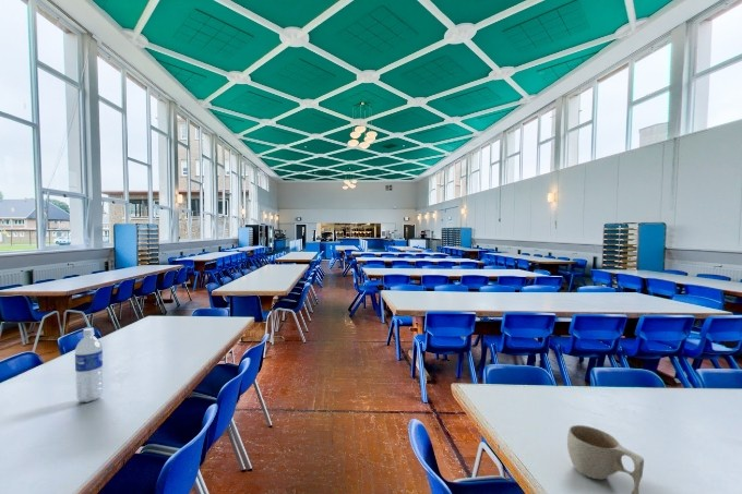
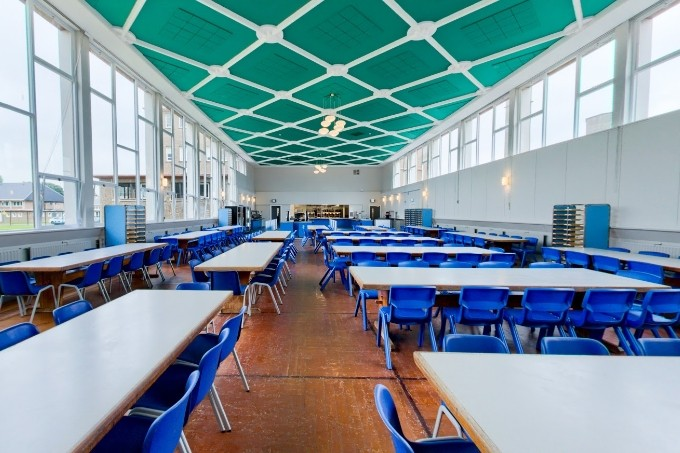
- water bottle (88, 363)
- cup (602, 459)
